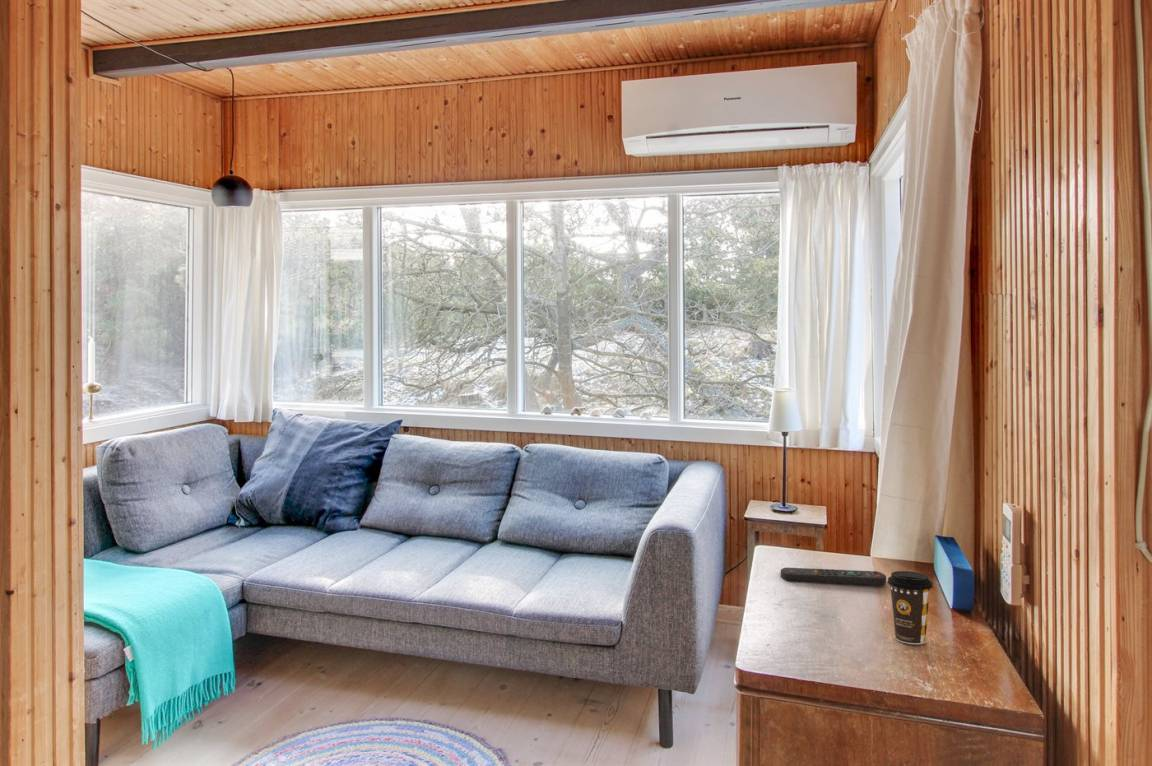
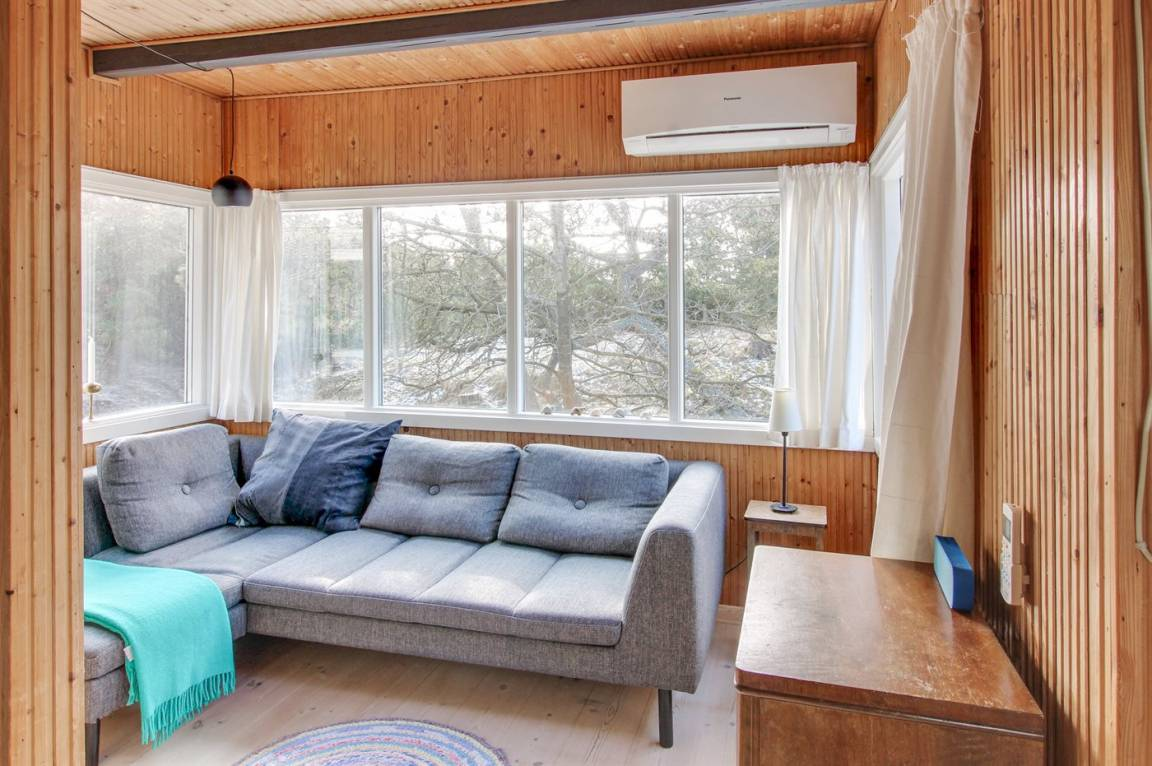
- remote control (832, 575)
- coffee cup (910, 607)
